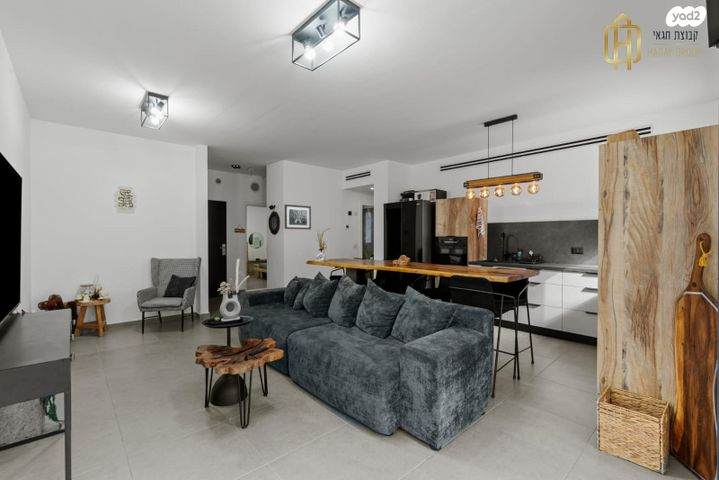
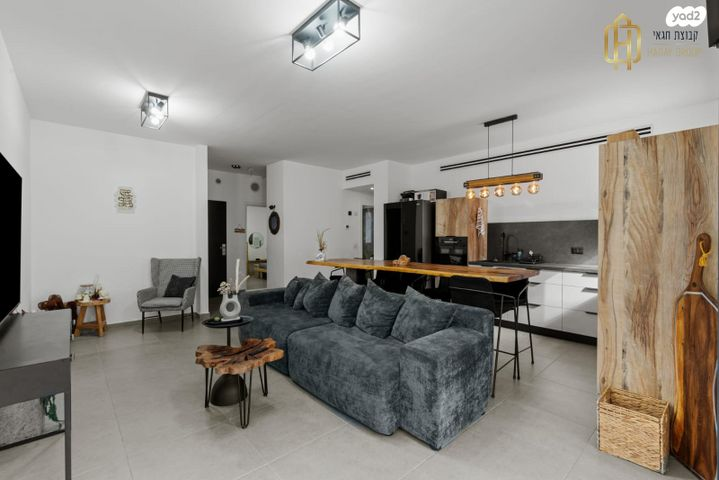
- wall art (298, 217)
